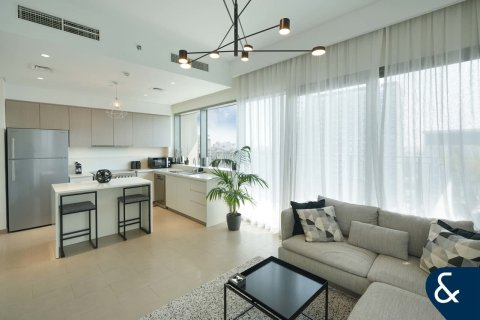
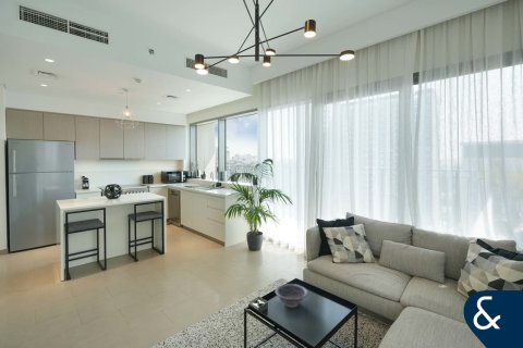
+ decorative bowl (291, 297)
